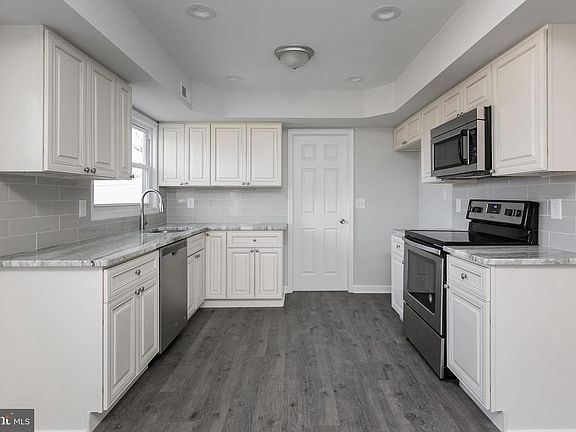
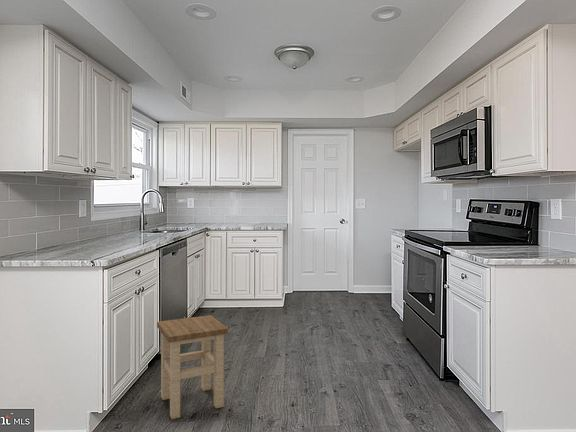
+ stool (190, 360)
